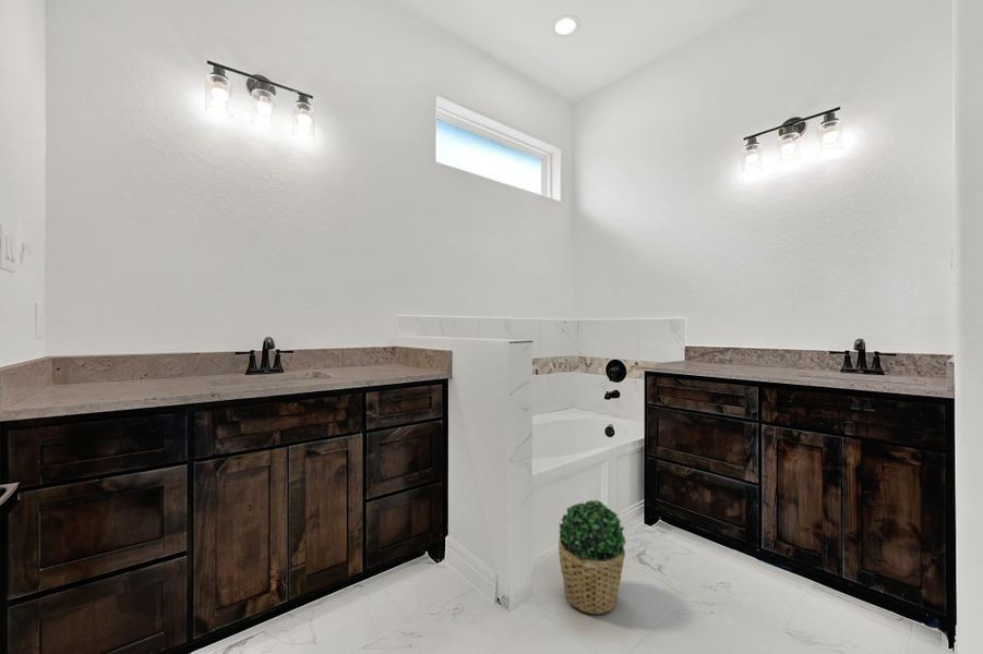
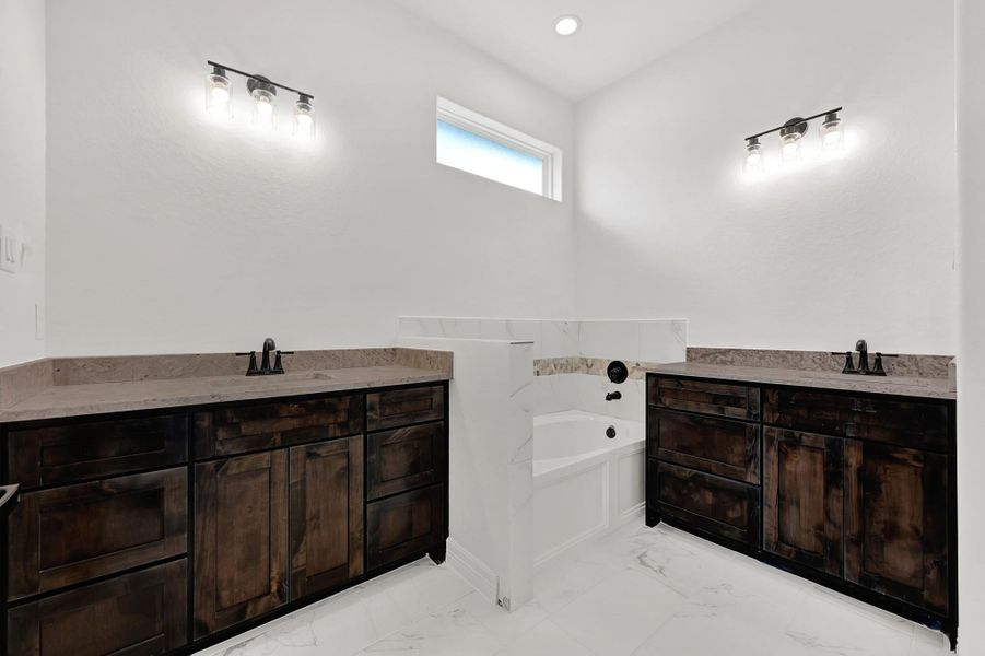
- potted plant (590, 550)
